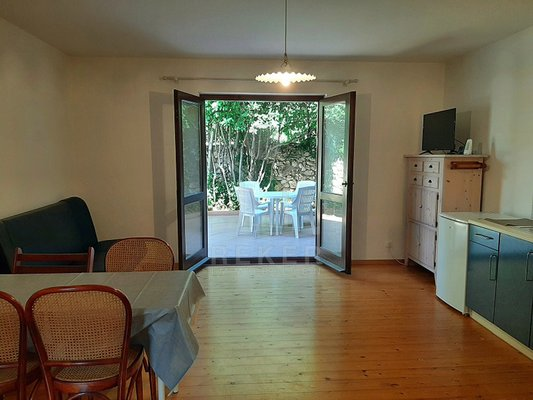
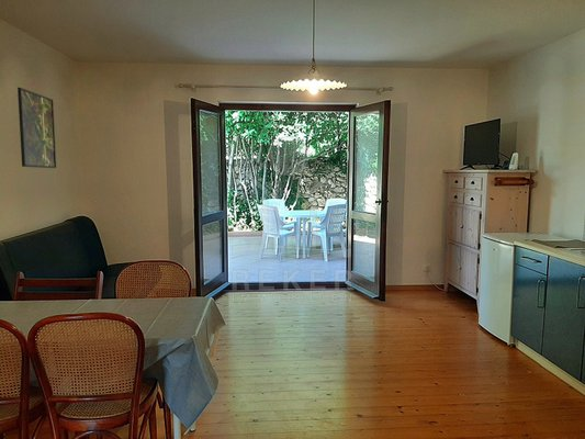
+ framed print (38, 131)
